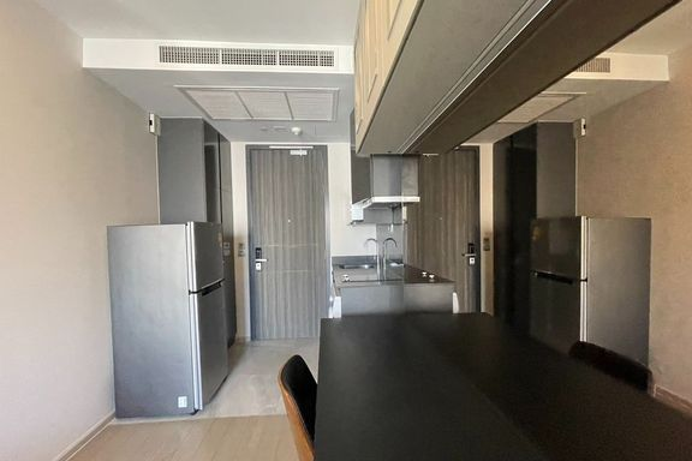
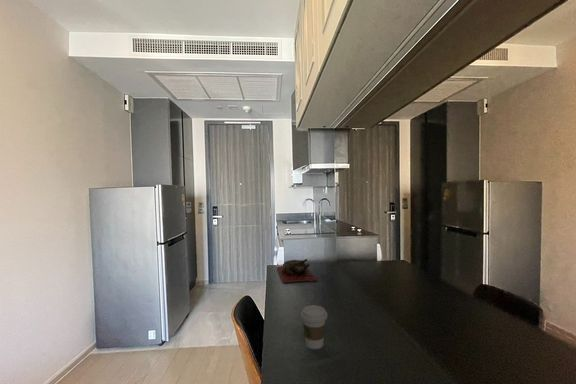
+ cutting board (295, 267)
+ coffee cup (314, 327)
